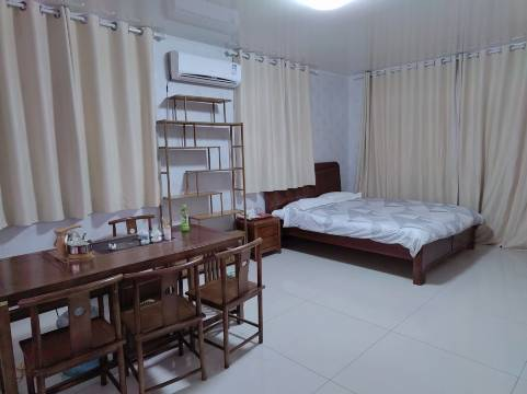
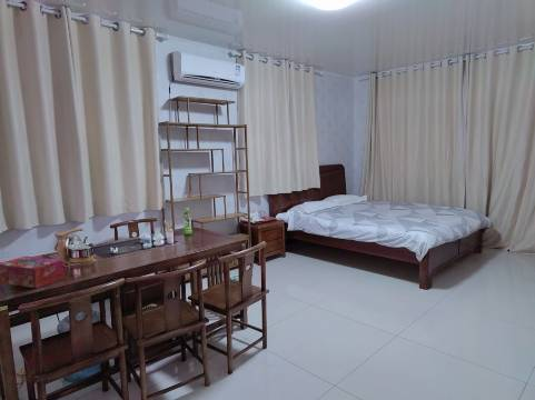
+ tissue box (30, 271)
